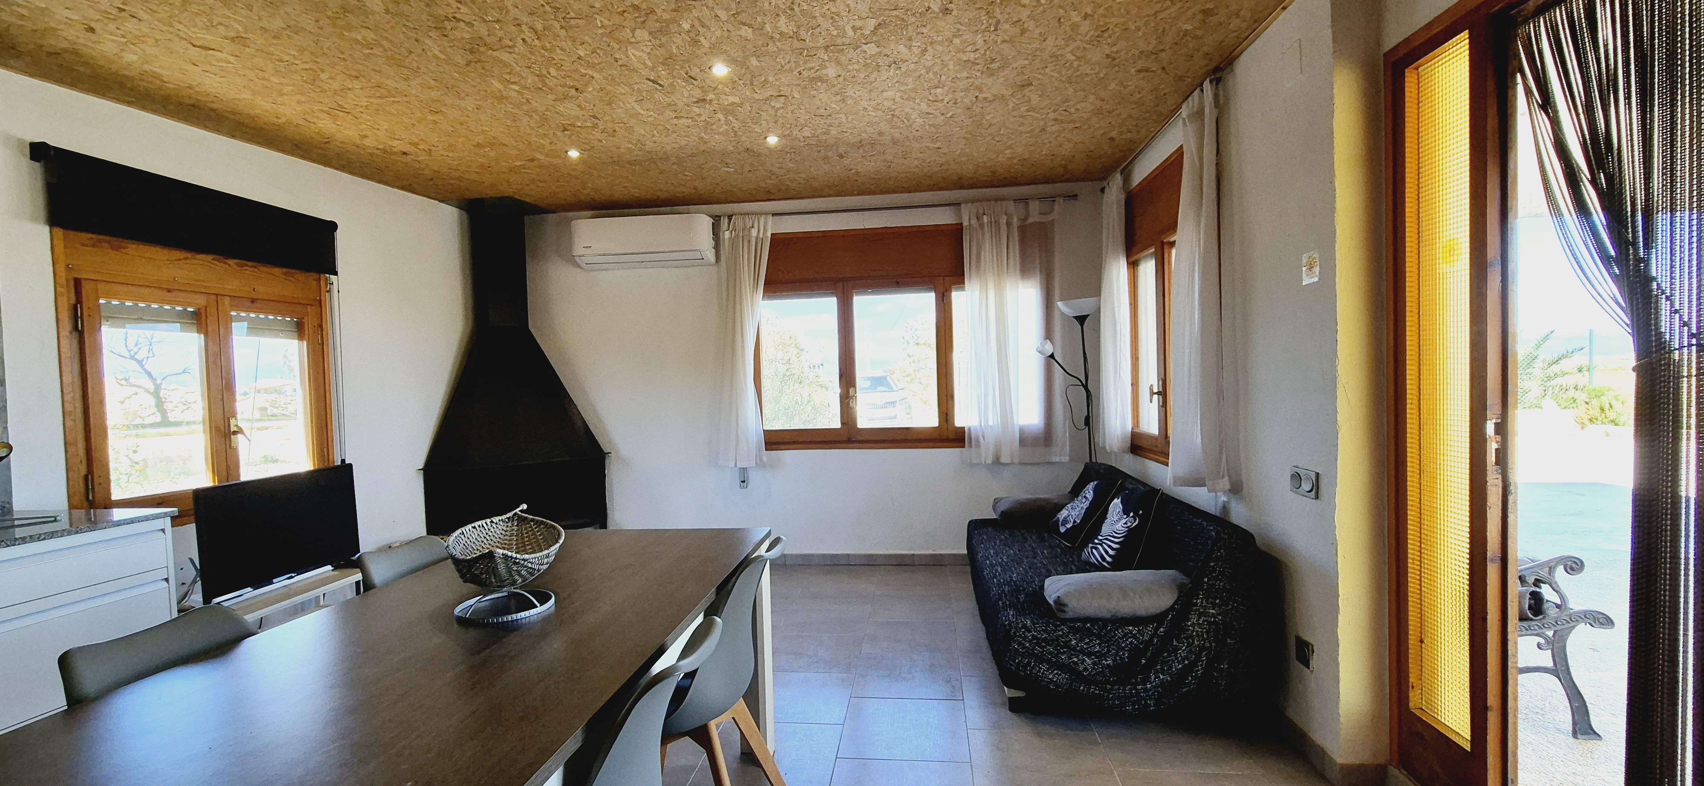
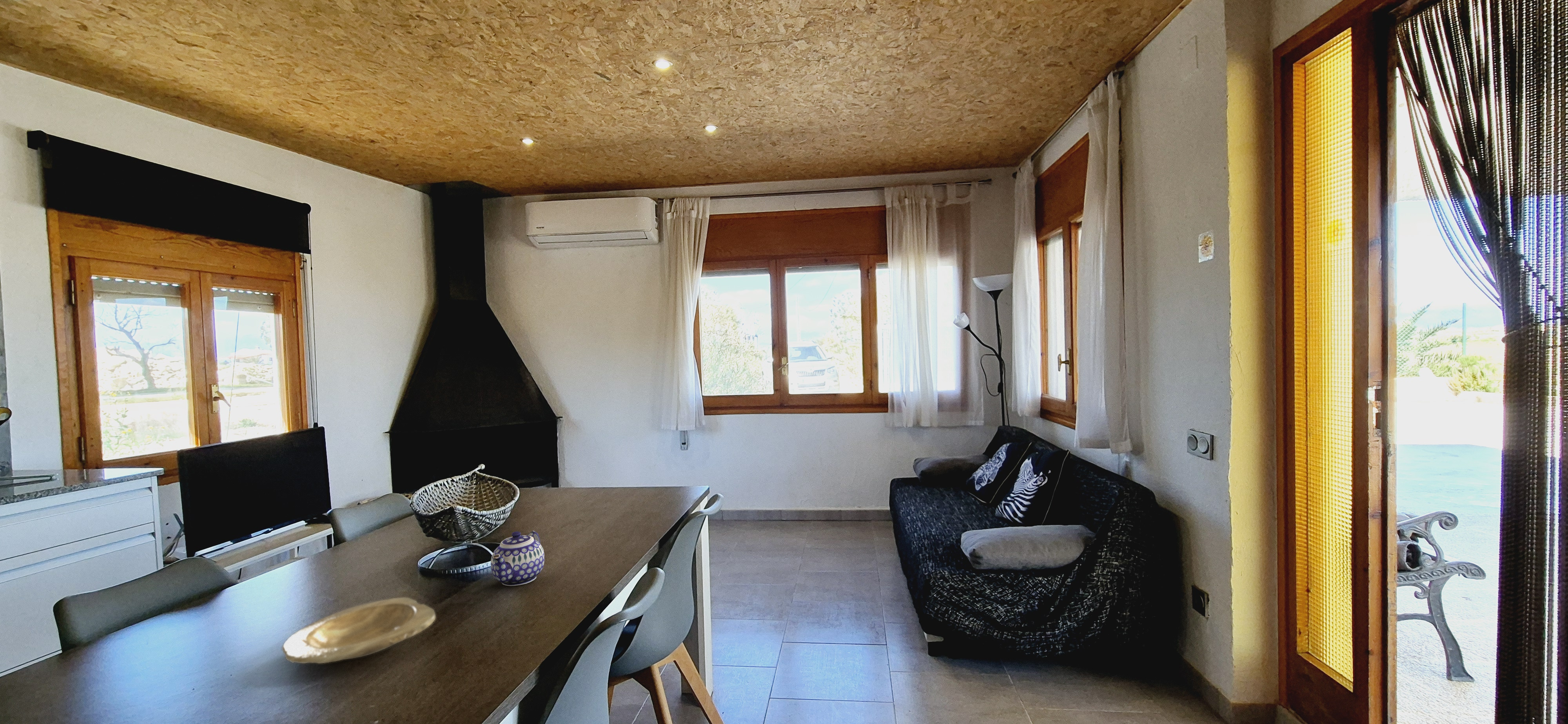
+ plate (361, 634)
+ teapot (518, 556)
